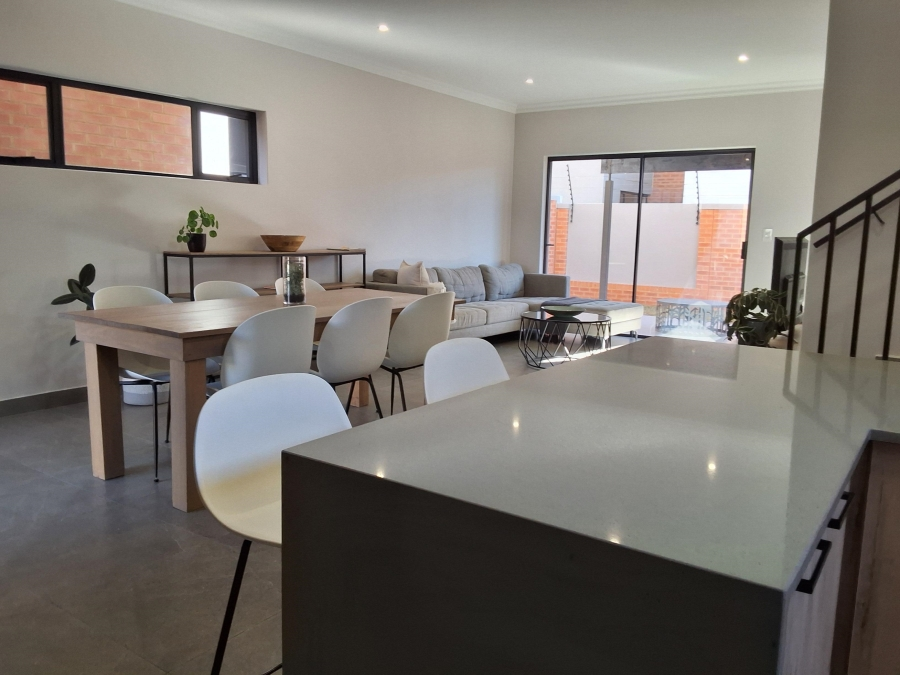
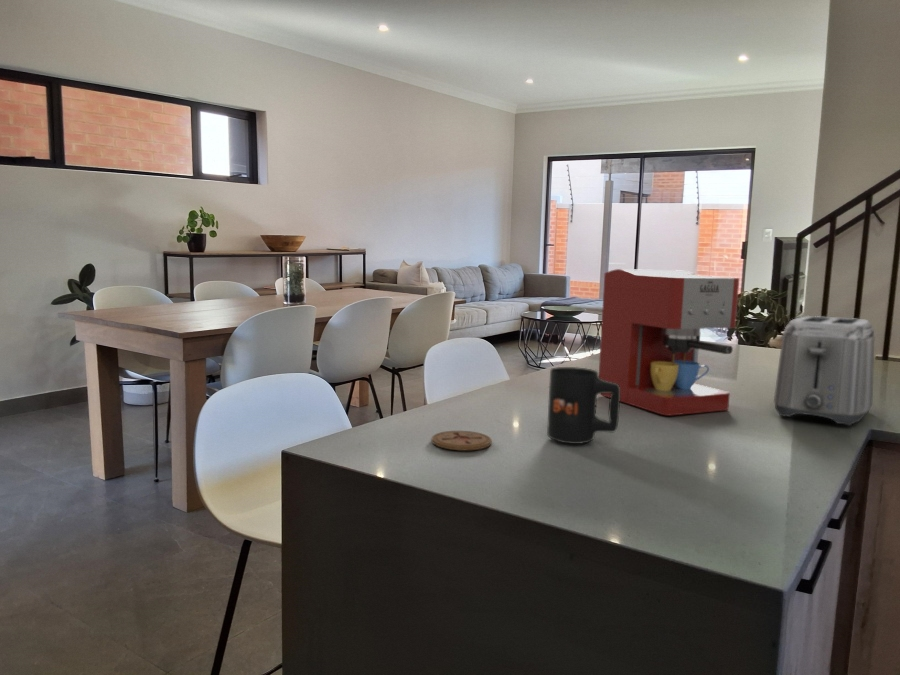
+ coaster (461, 440)
+ mug (583, 407)
+ coffee maker (664, 336)
+ toaster (828, 365)
